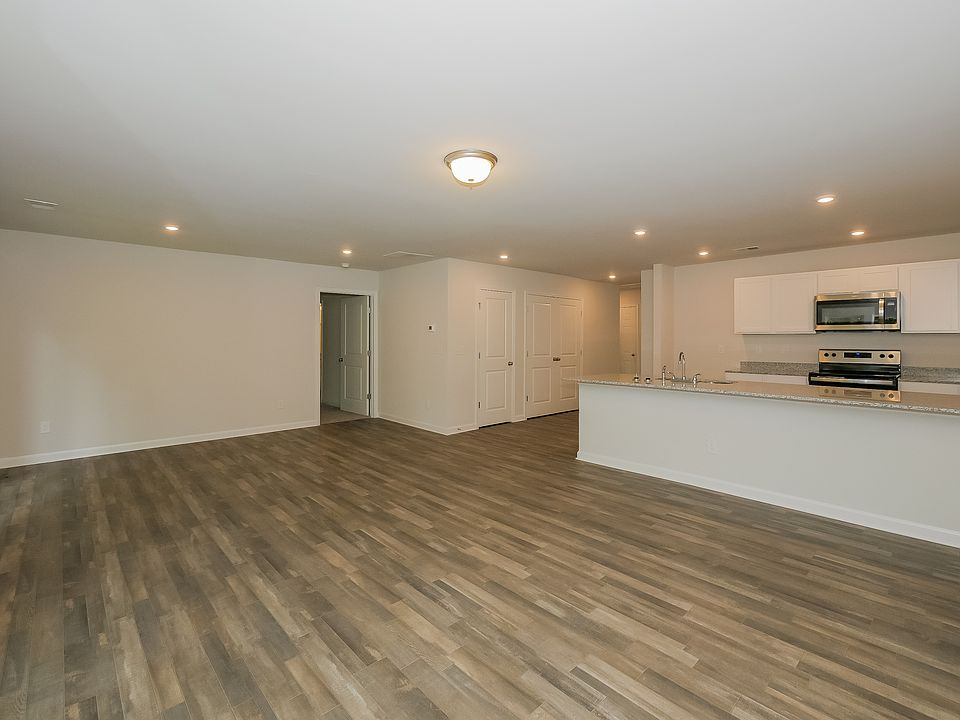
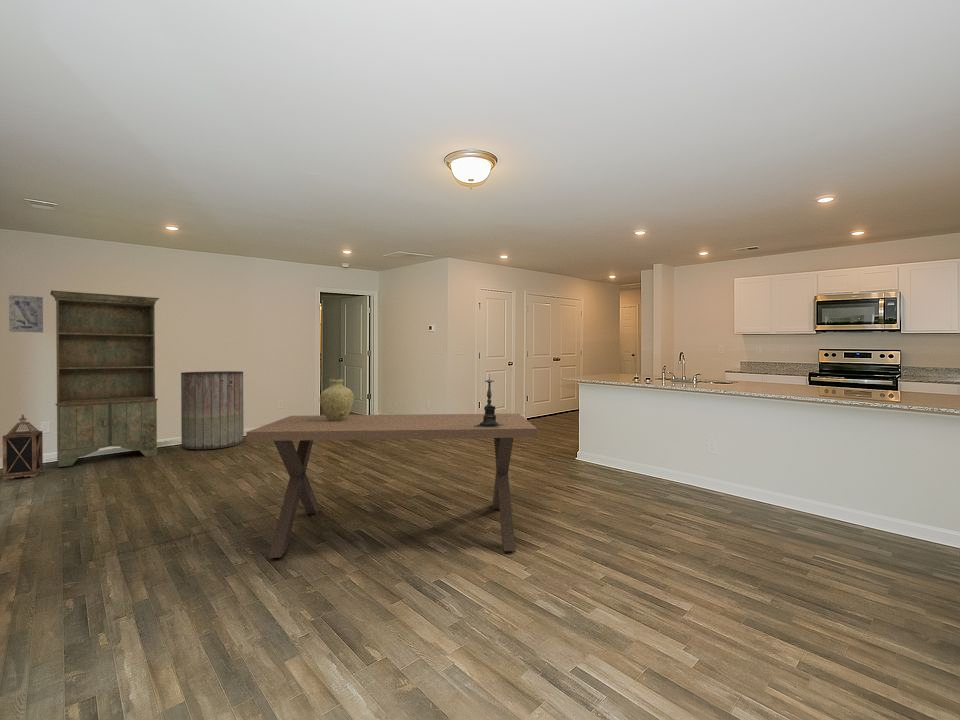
+ dining table (401, 438)
+ bookshelf (107, 376)
+ trash can (213, 408)
+ lantern (23, 445)
+ vase (336, 399)
+ candle holder (488, 399)
+ wall art (26, 314)
